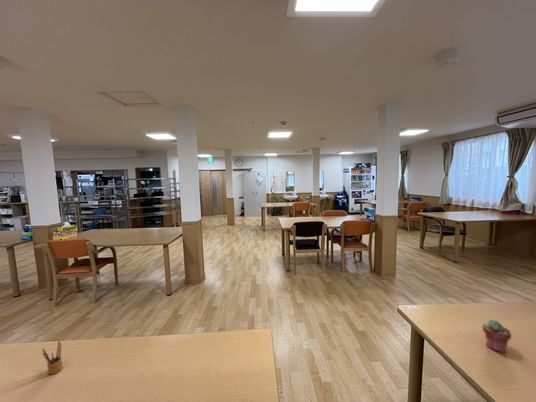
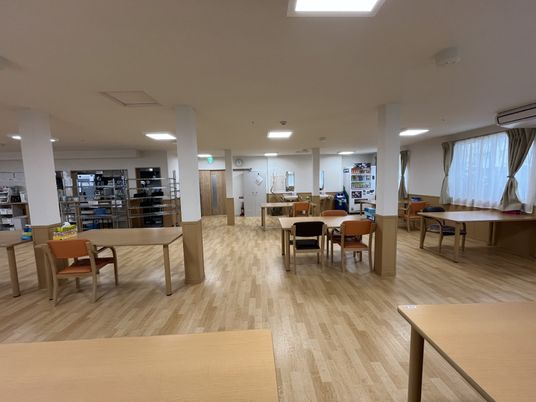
- potted succulent (496, 334)
- pencil box (53, 357)
